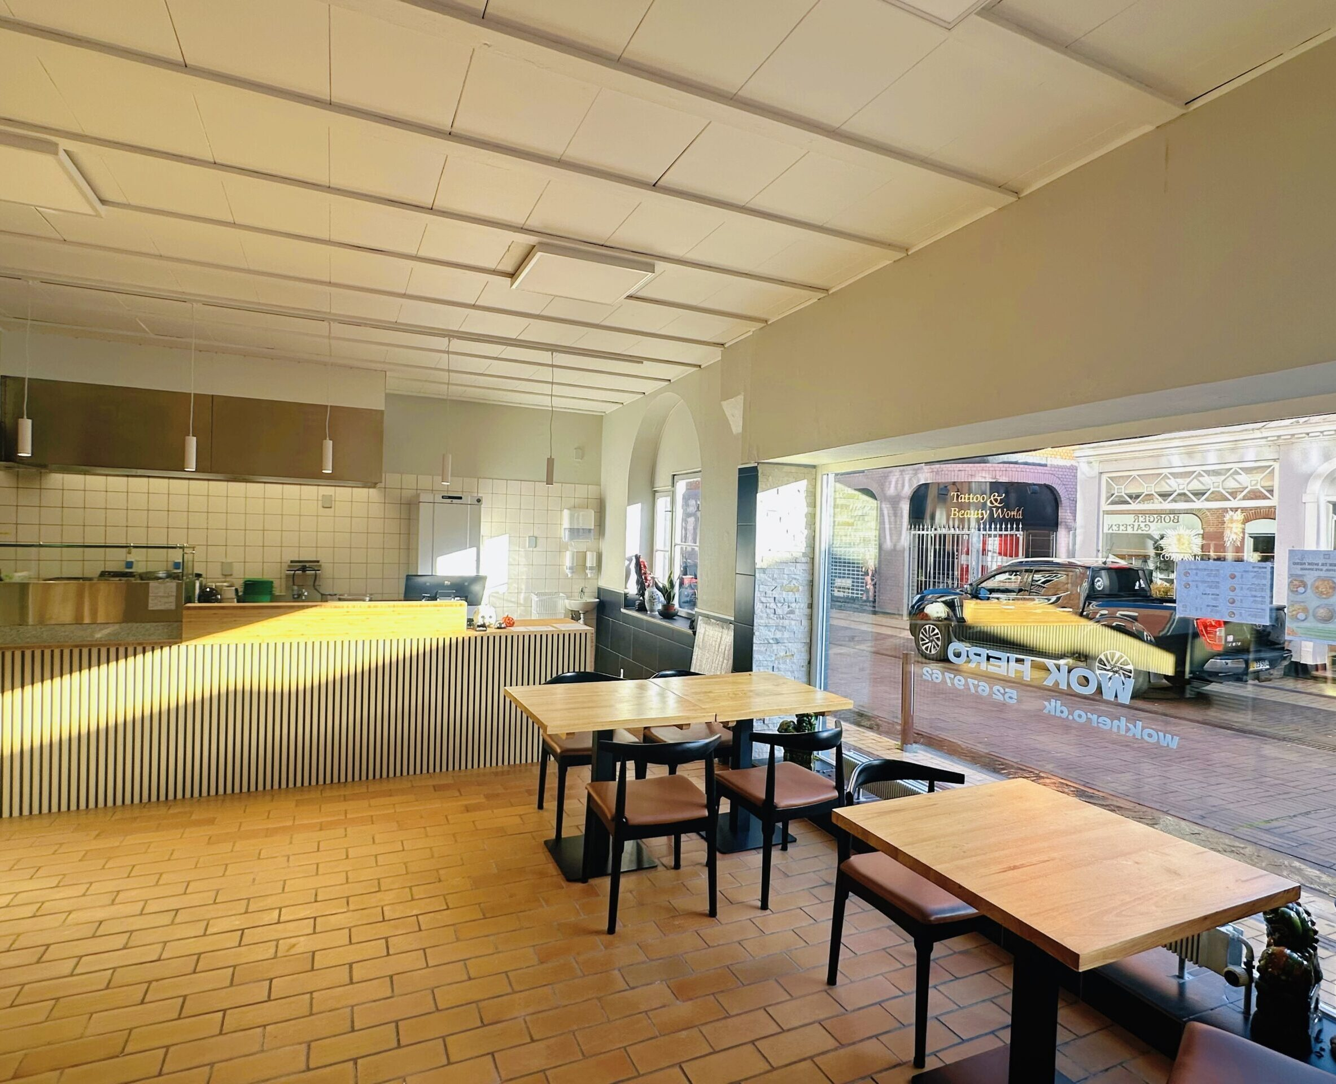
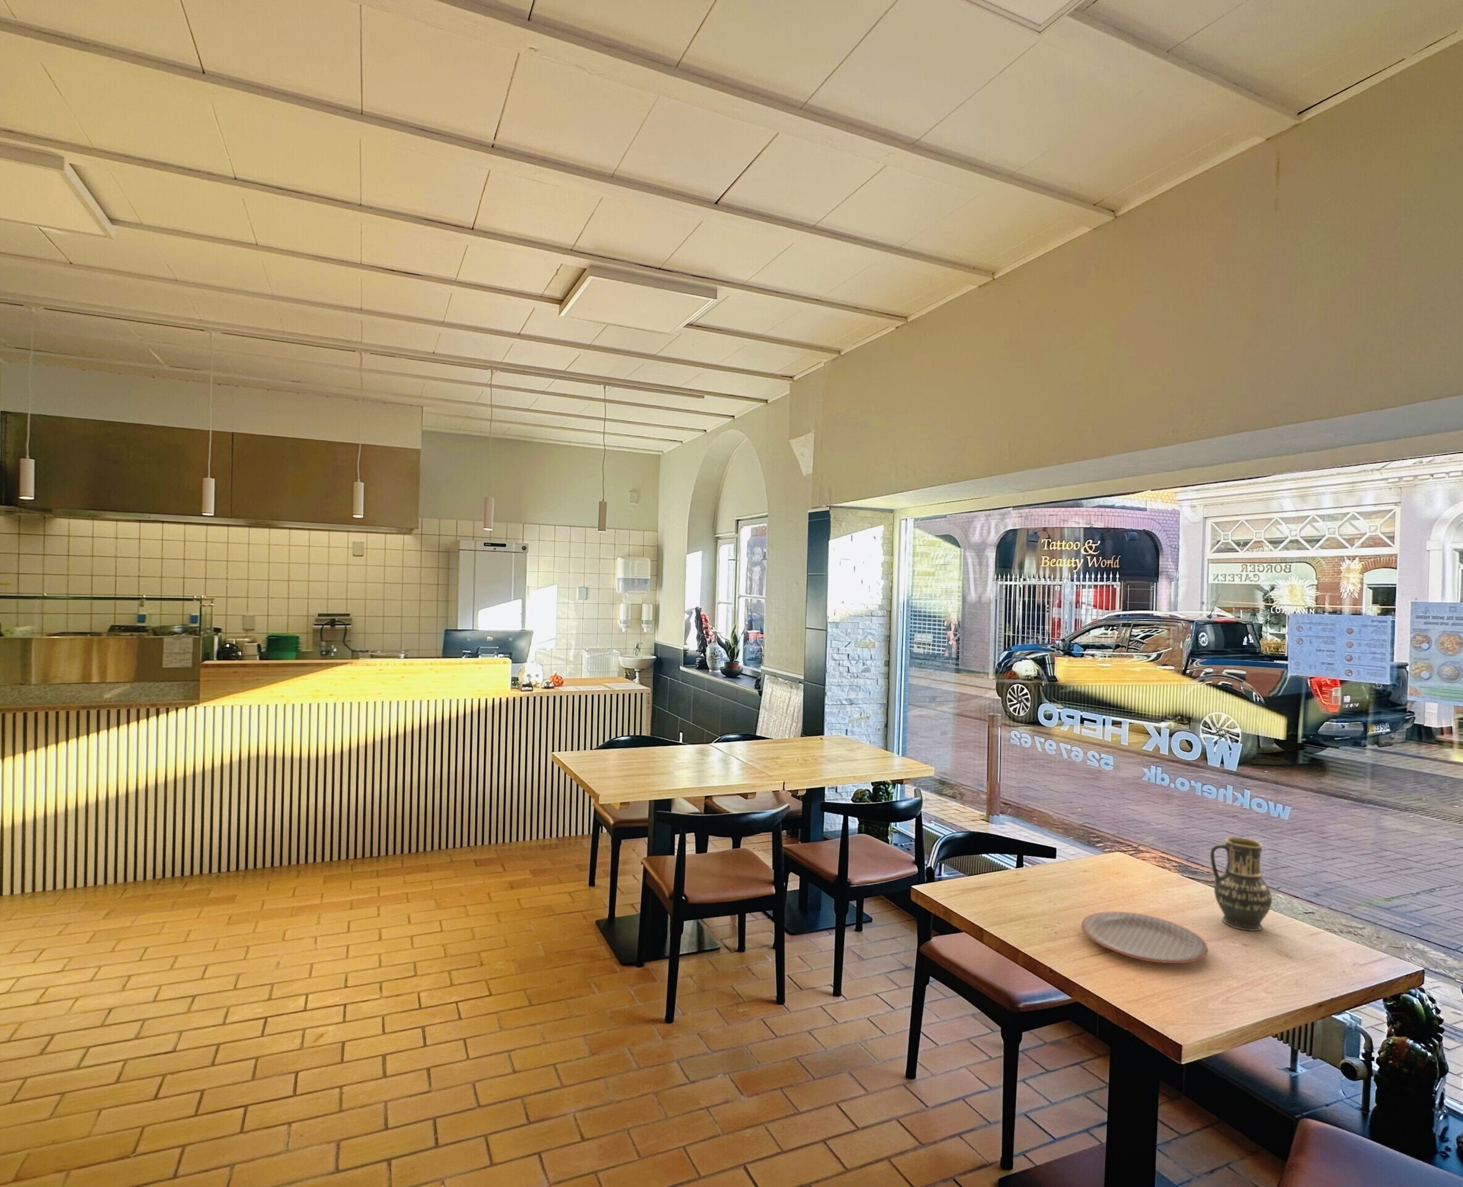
+ vase (1243, 882)
+ plate (1142, 939)
